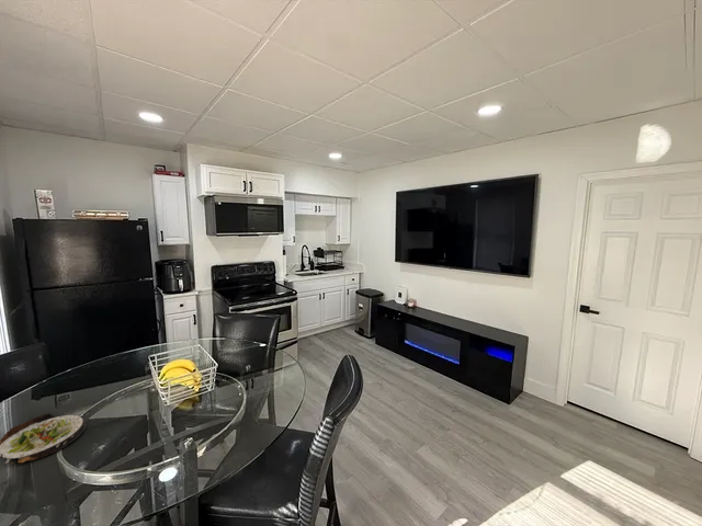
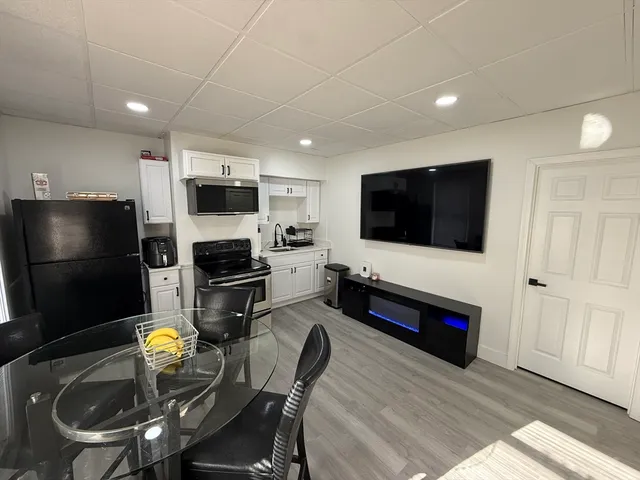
- salad plate (44, 433)
